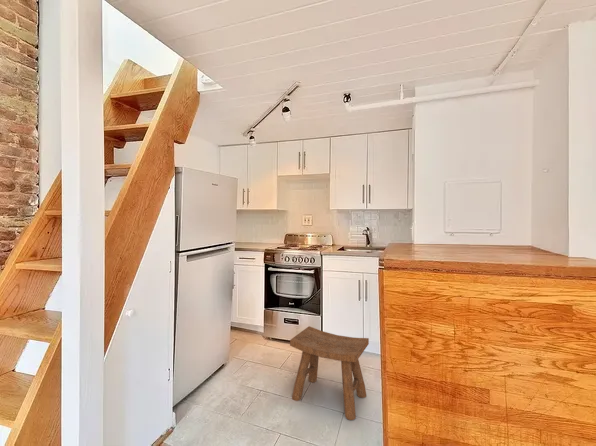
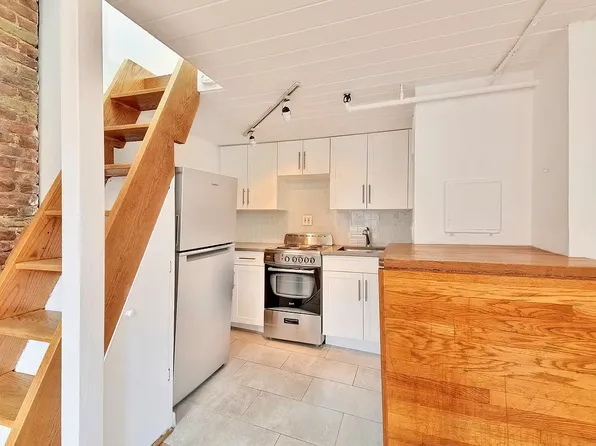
- stool (333, 359)
